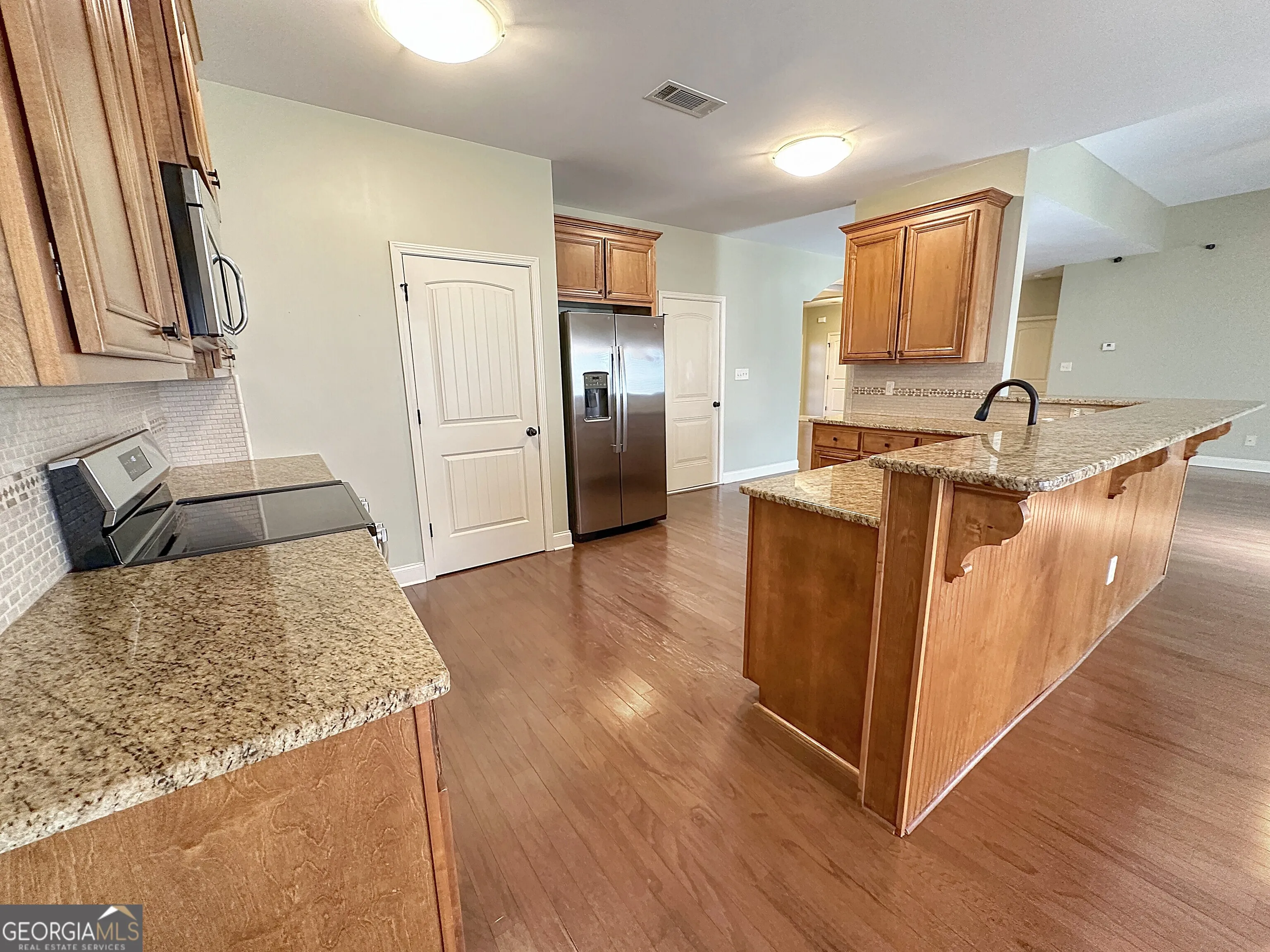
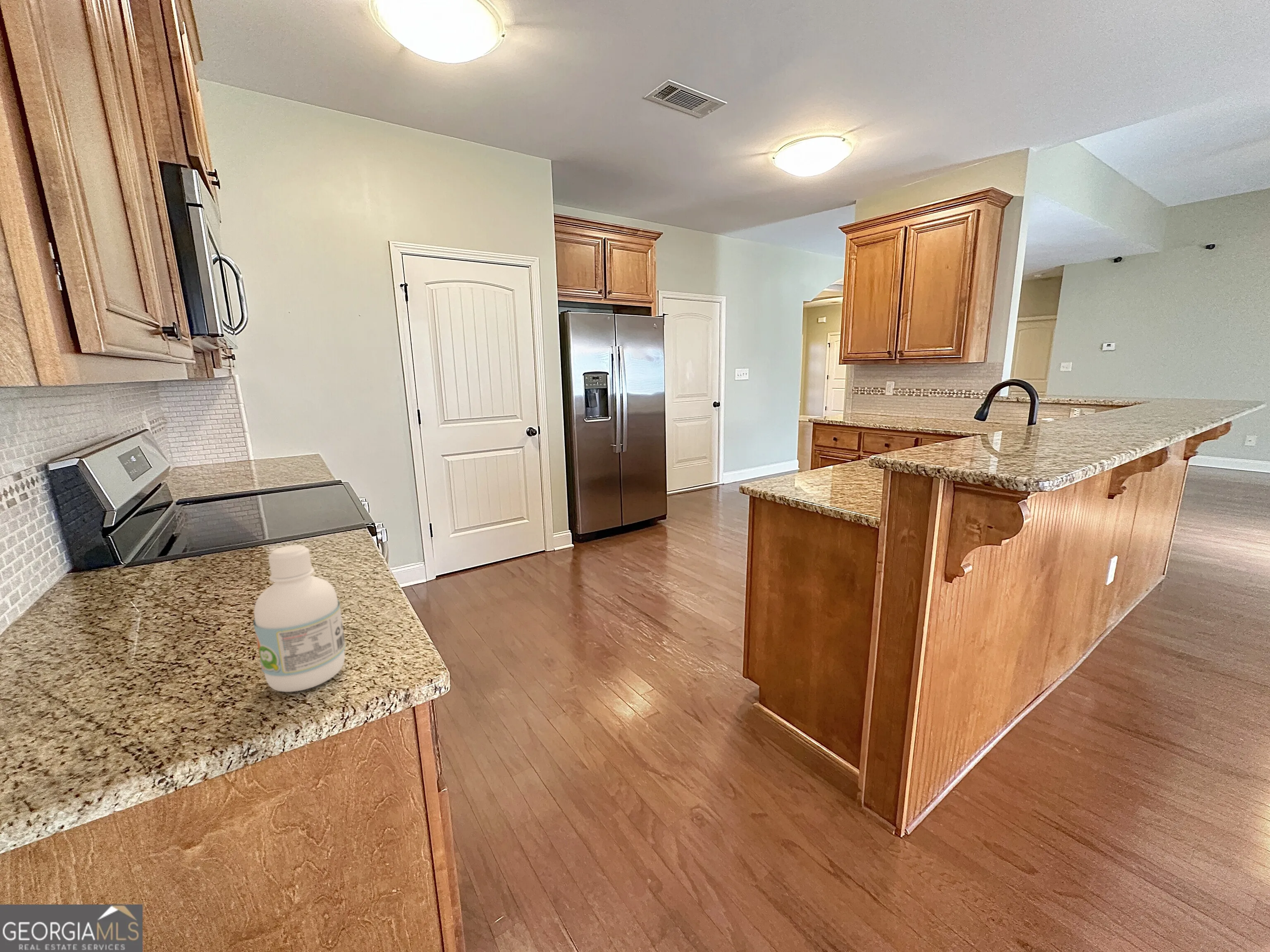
+ bottle (298, 614)
